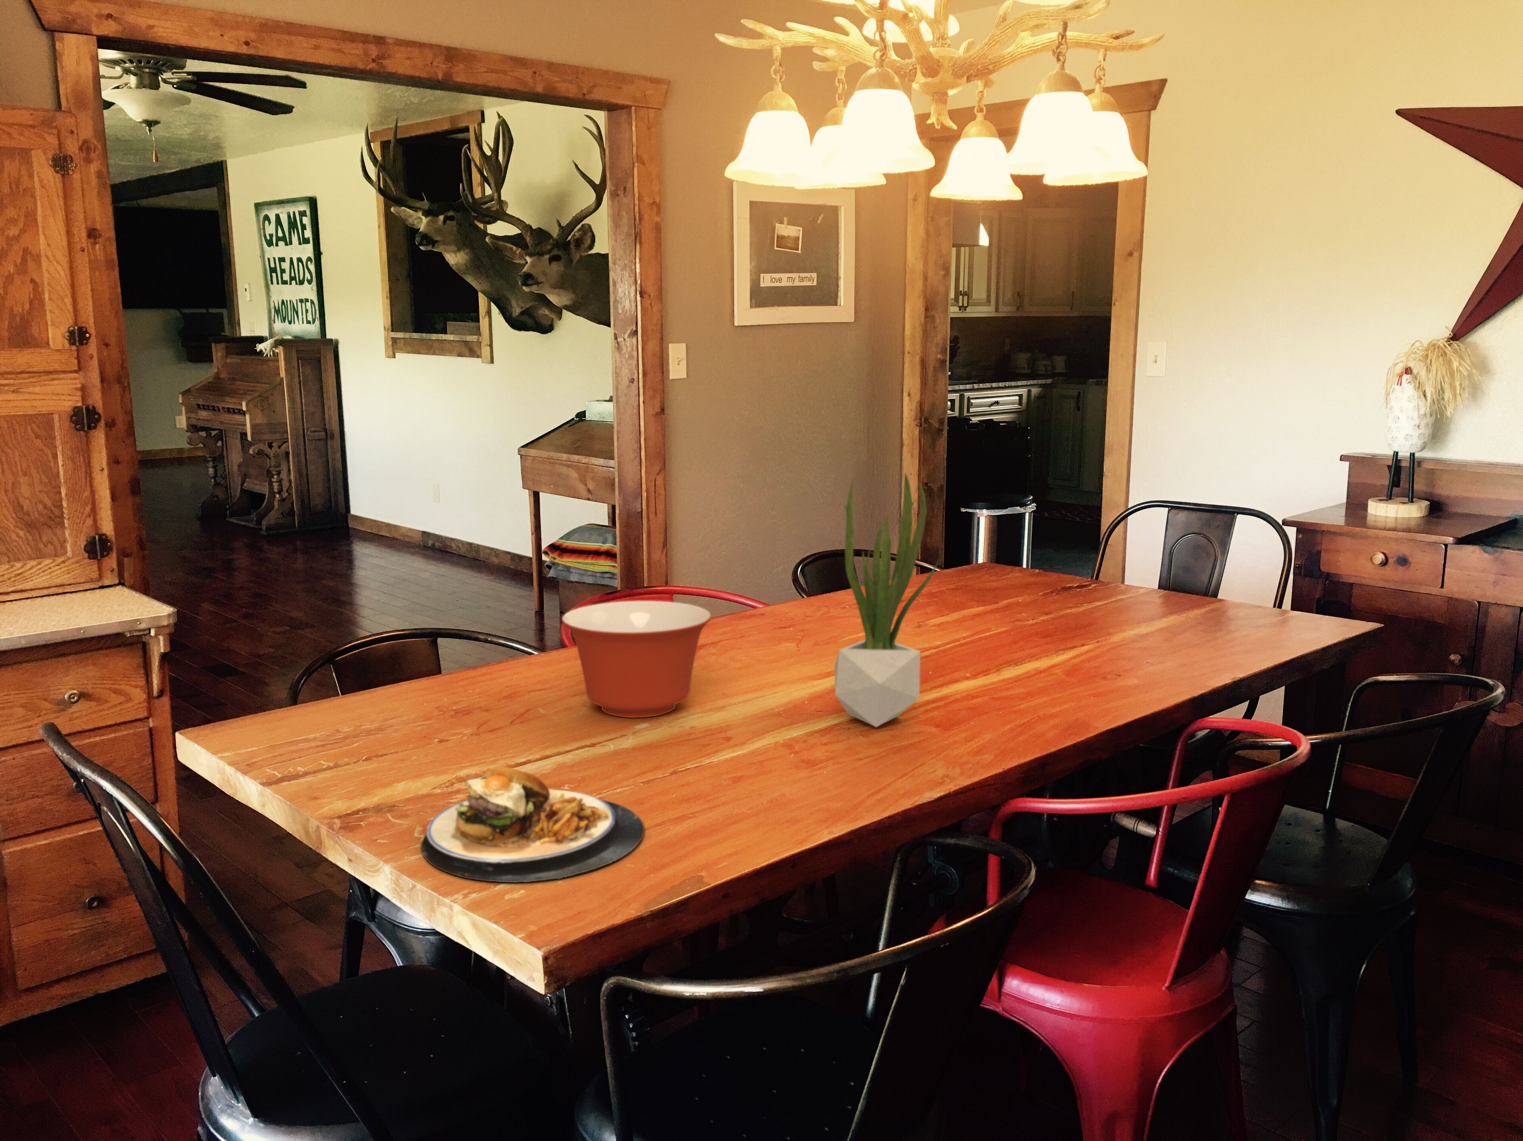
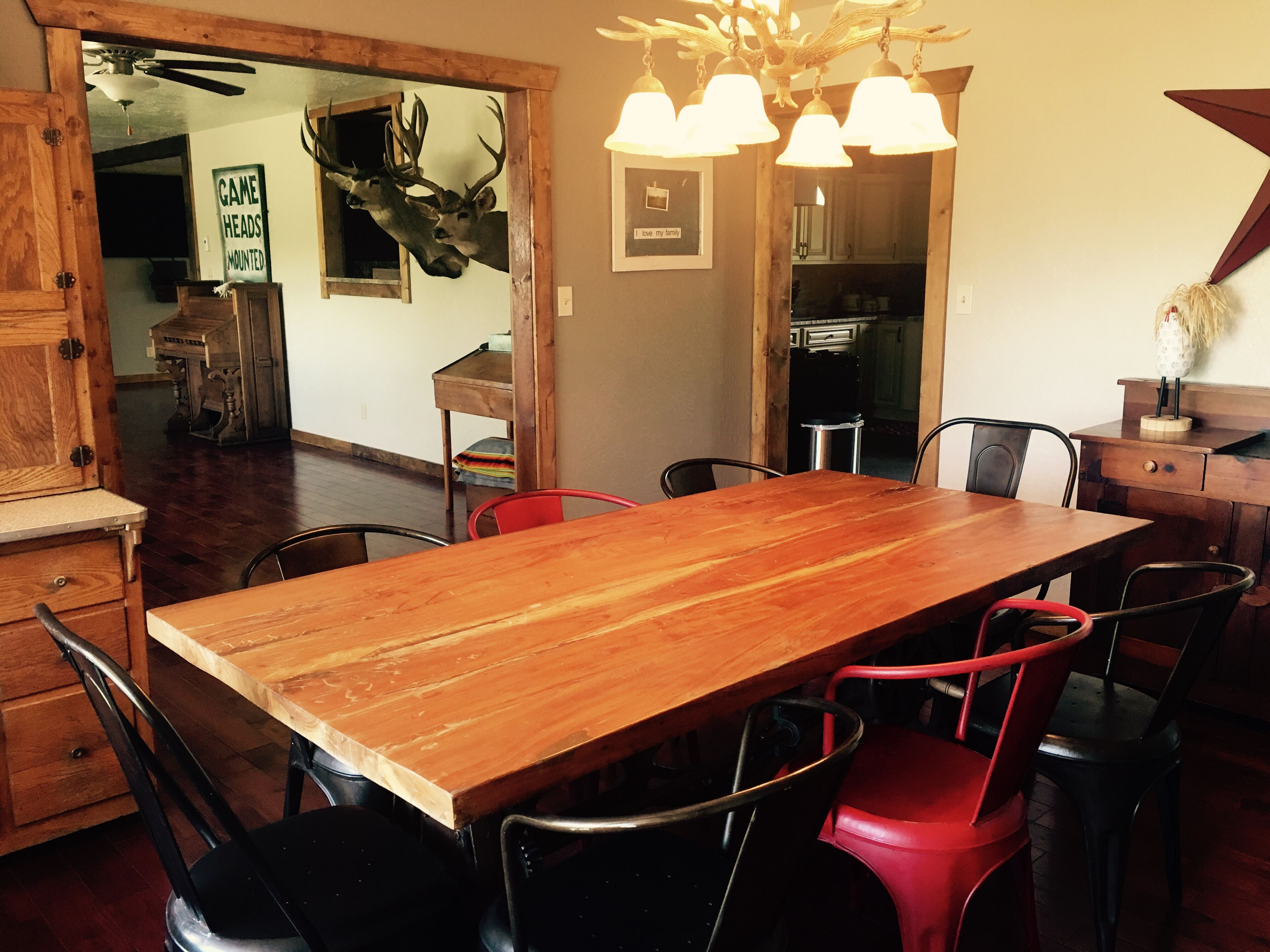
- mixing bowl (638, 662)
- potted plant (884, 599)
- plate (532, 807)
